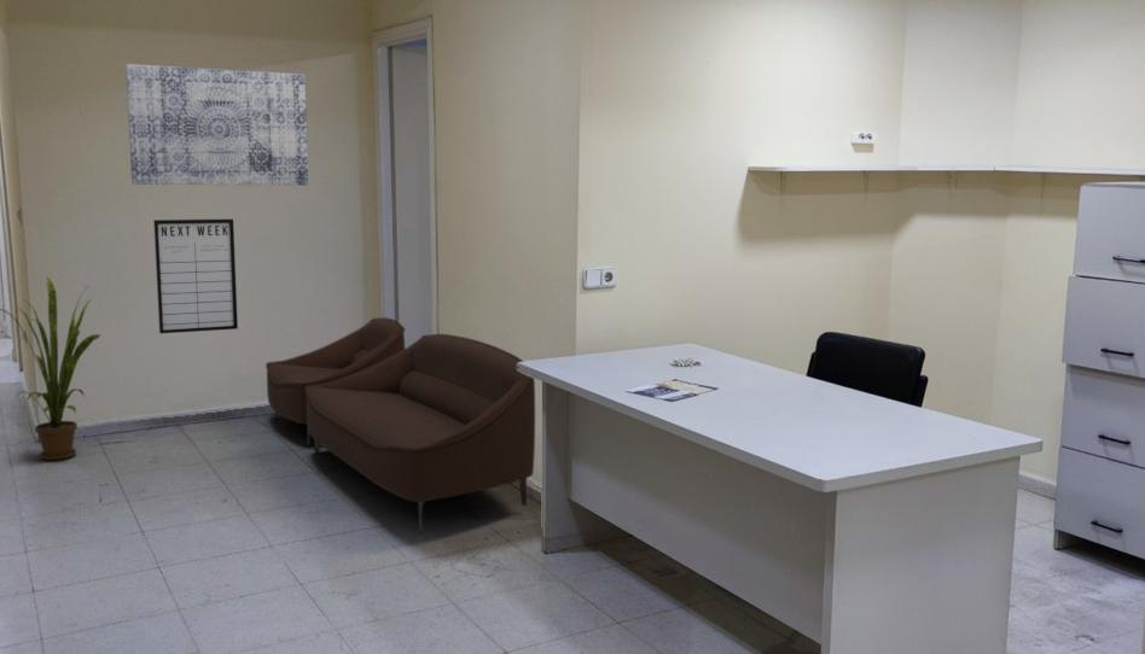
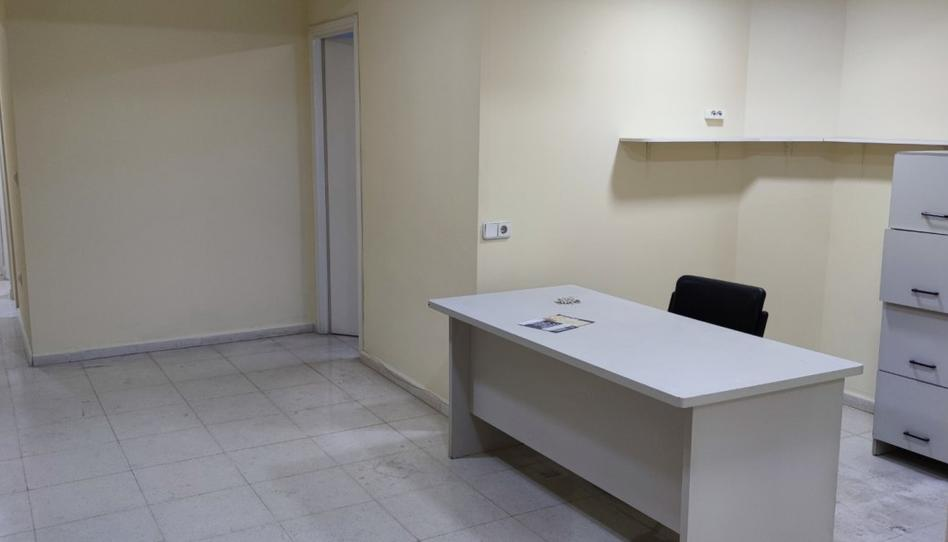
- sofa (385, 398)
- writing board (196, 275)
- wall art (220, 127)
- house plant (48, 368)
